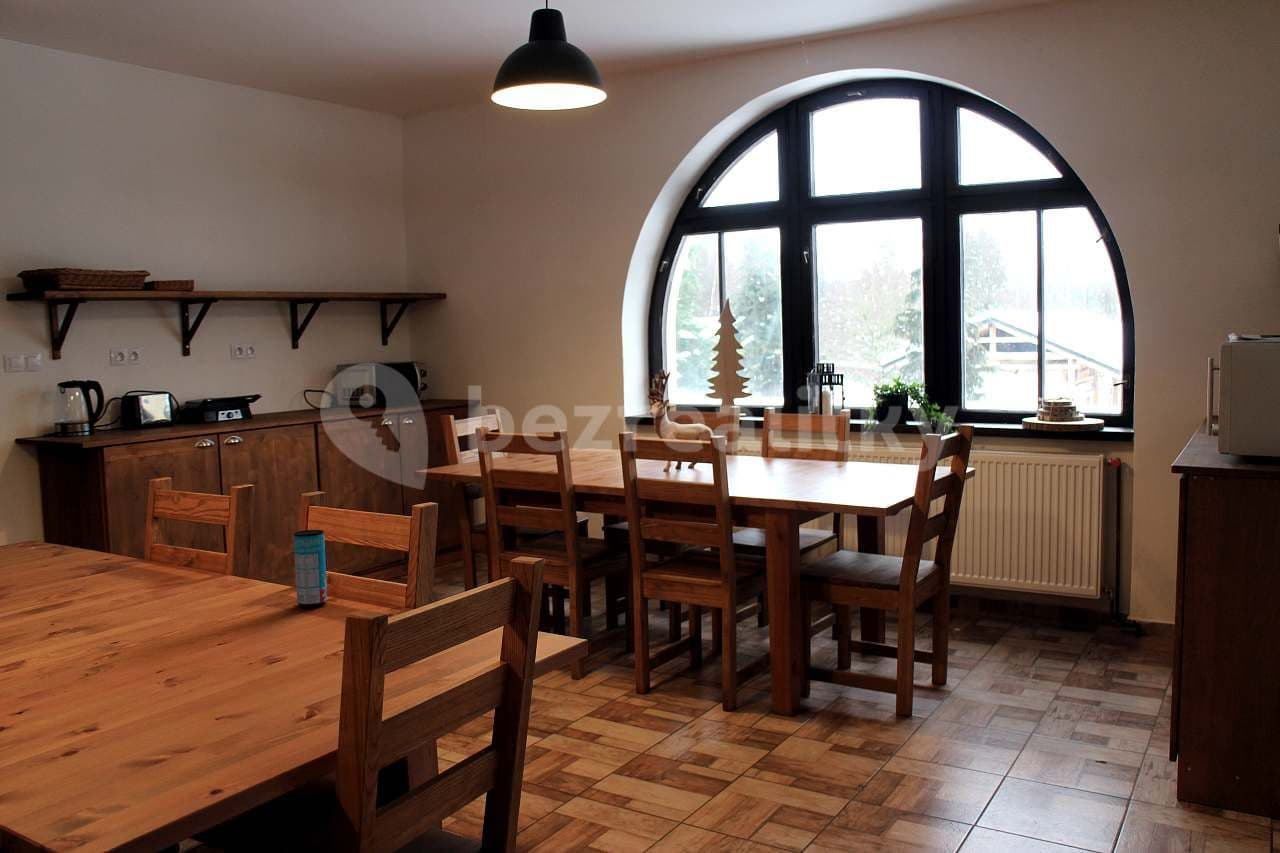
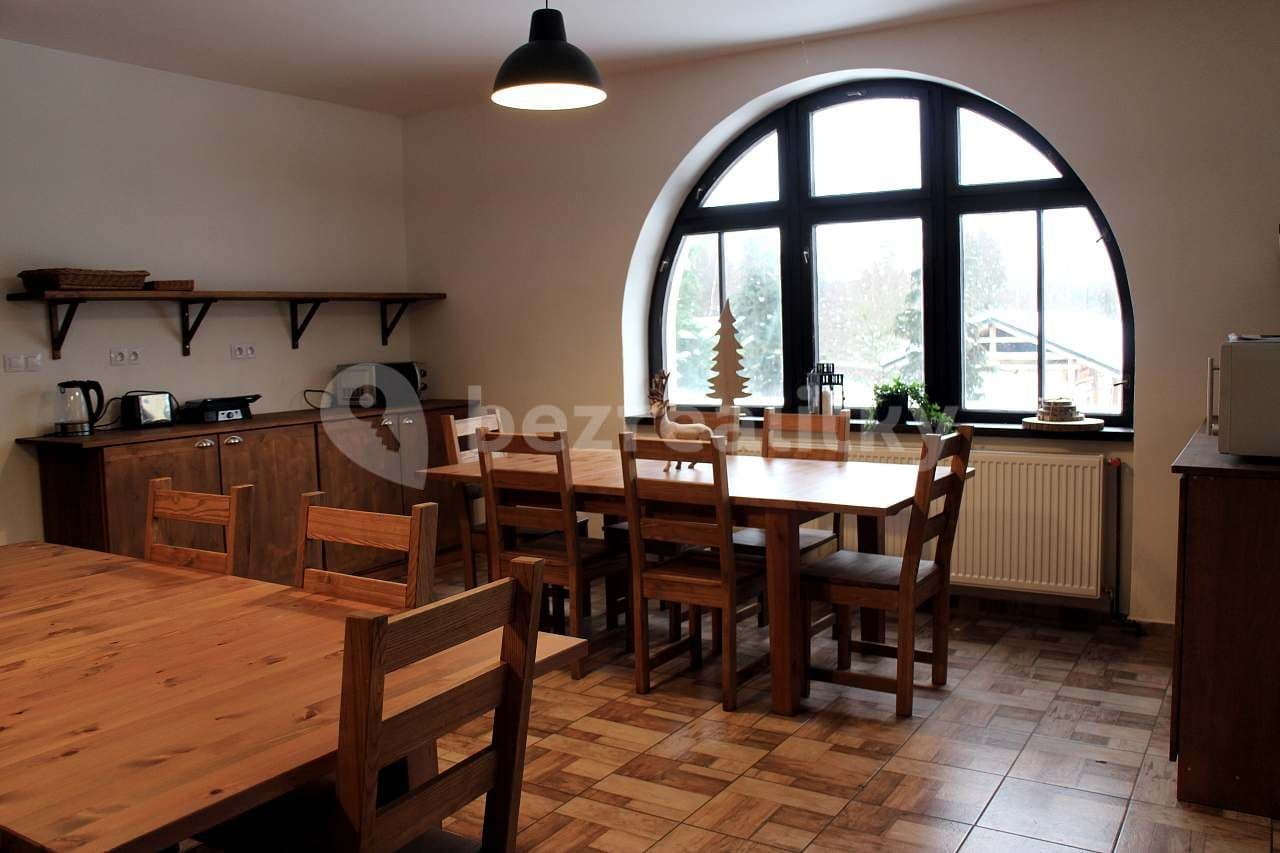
- beverage can (310, 568)
